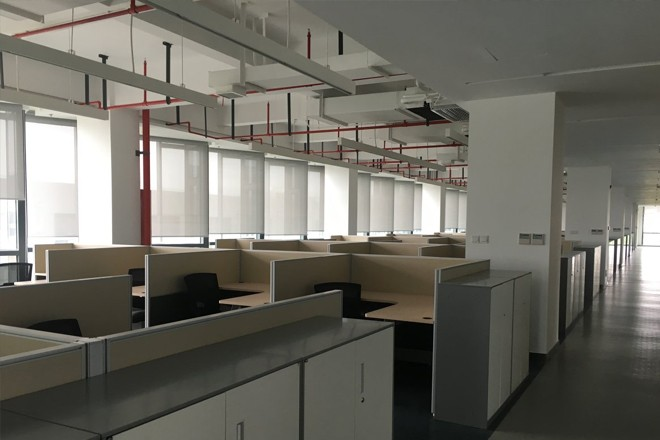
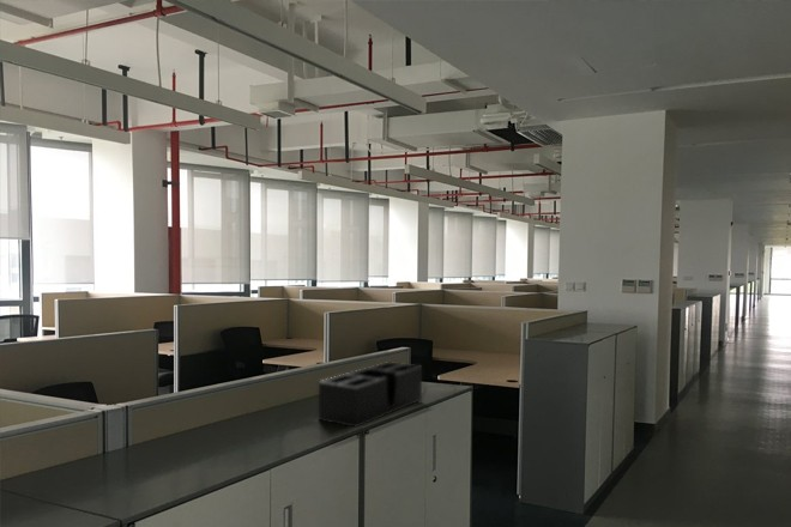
+ desk organizer (373, 390)
